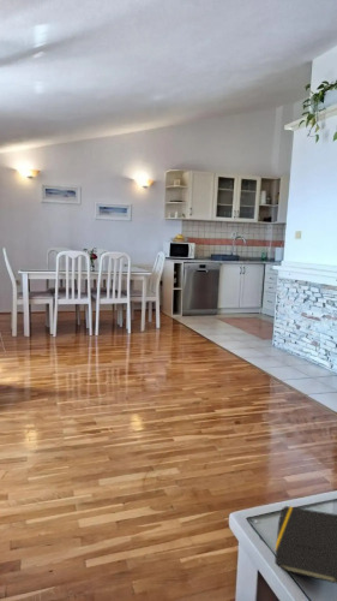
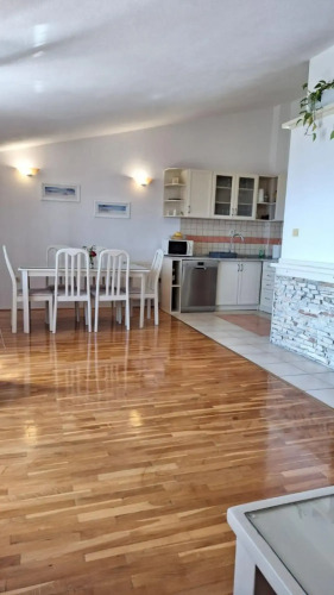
- notepad (307, 538)
